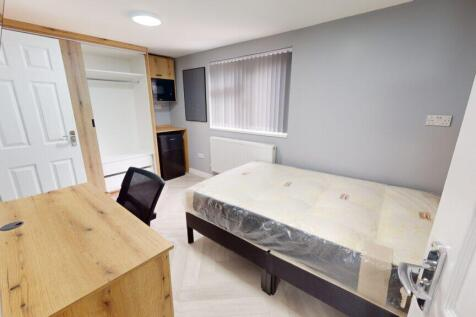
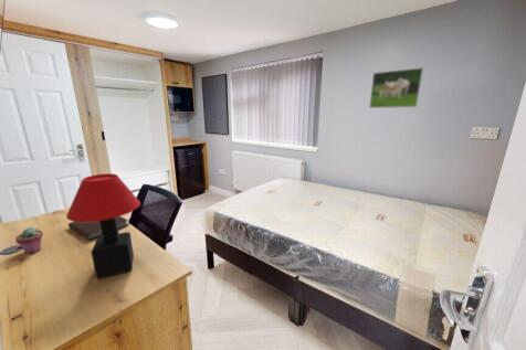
+ table lamp (108, 223)
+ potted succulent (30, 238)
+ notebook (98, 223)
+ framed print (393, 89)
